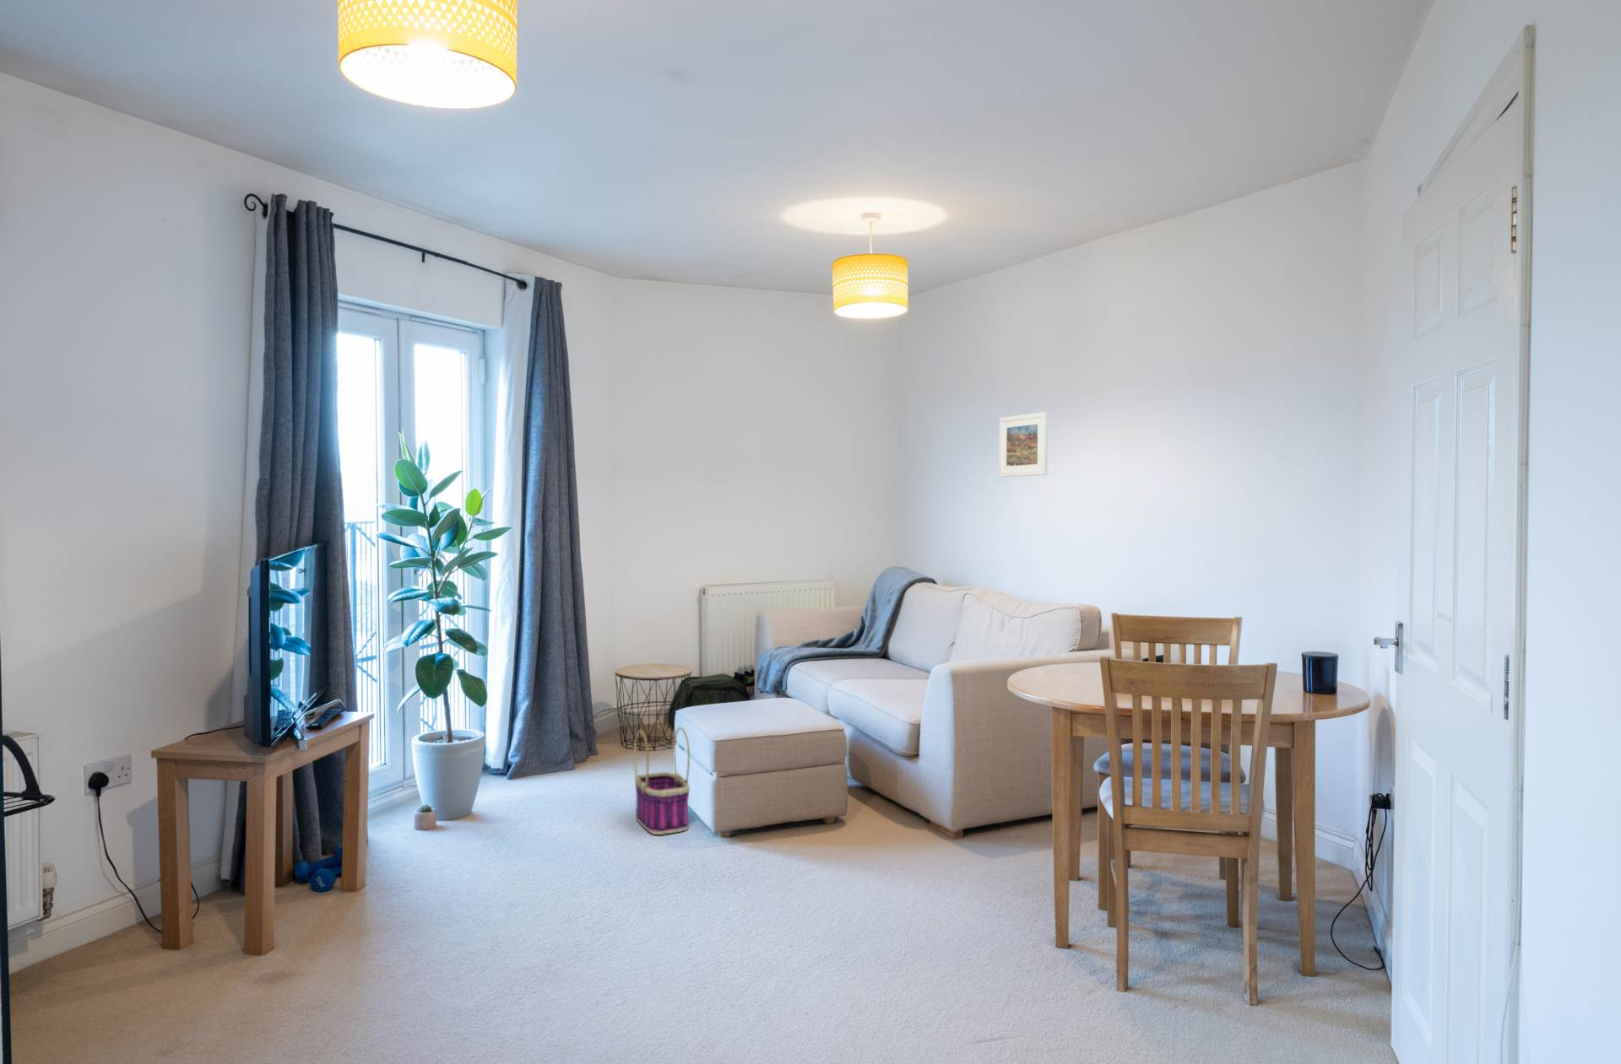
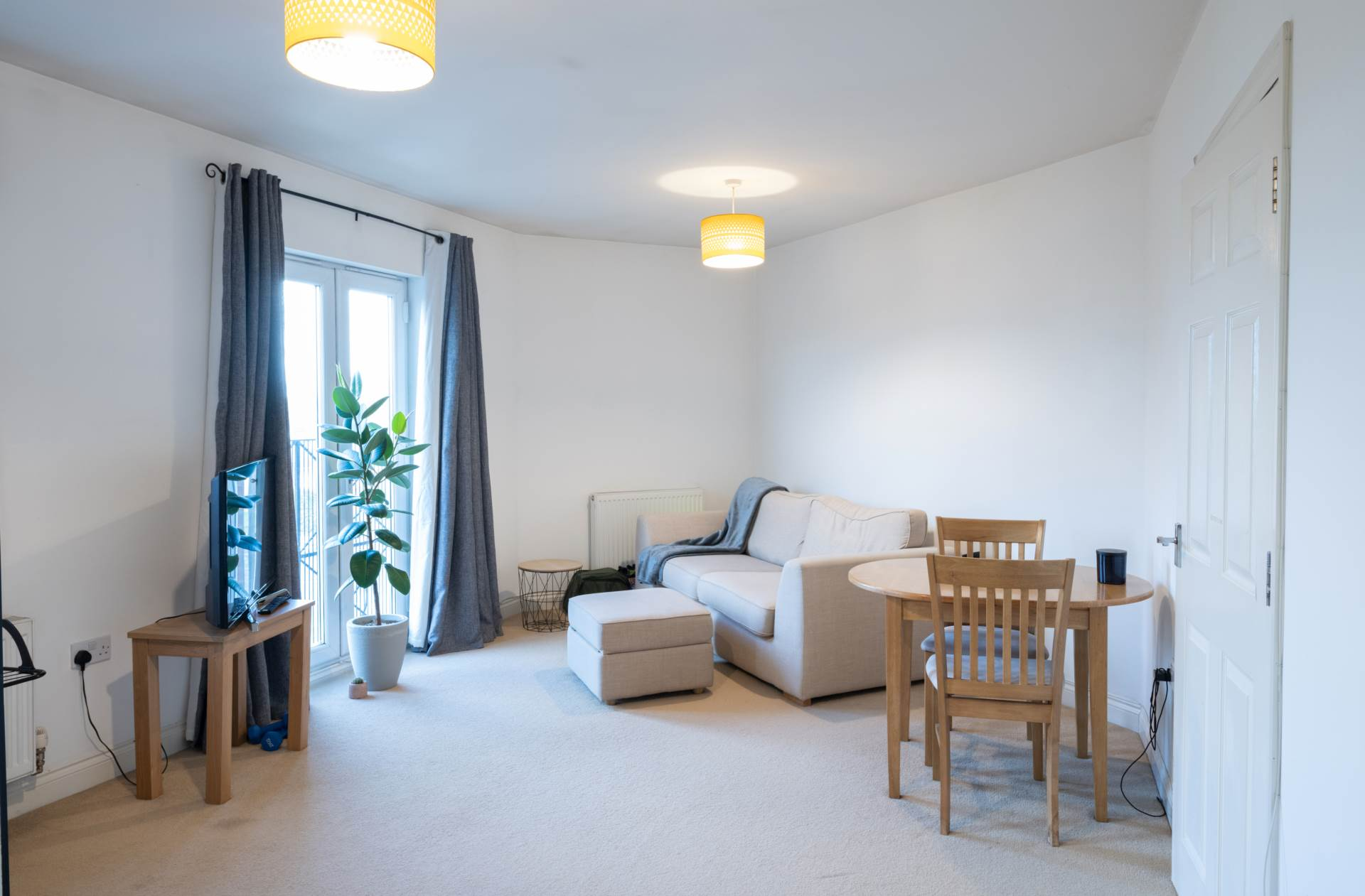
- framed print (1022, 445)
- basket (661, 777)
